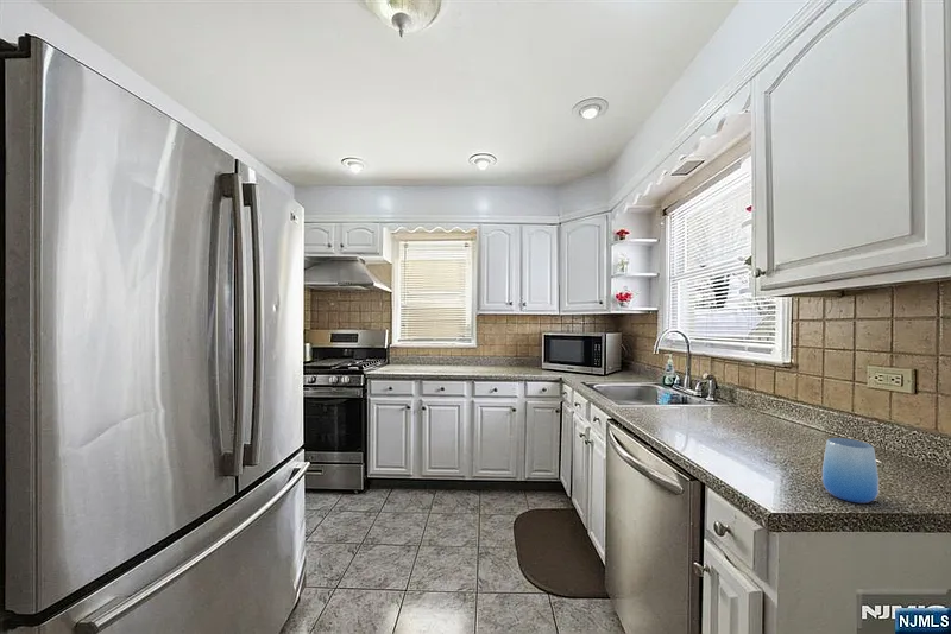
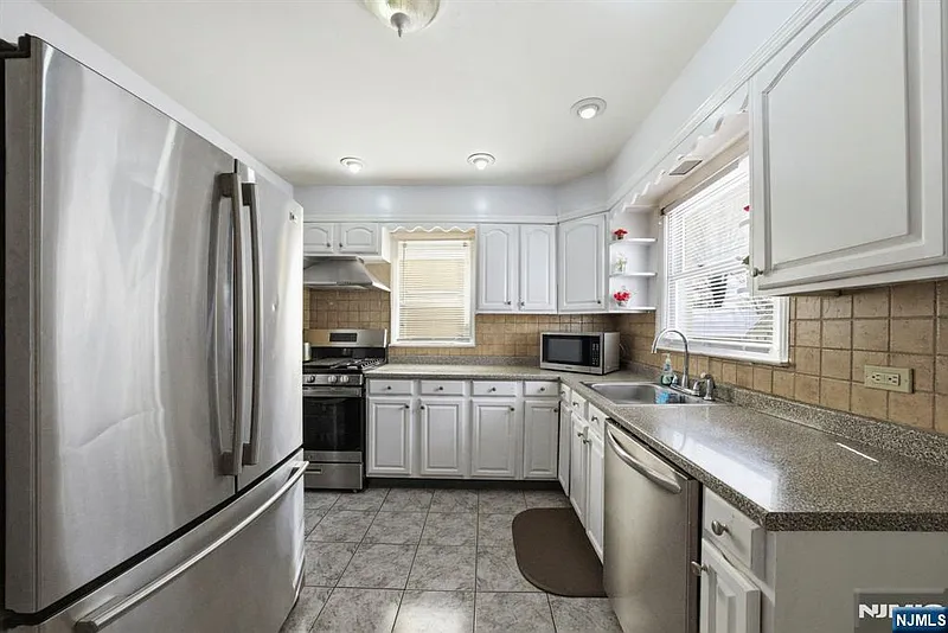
- cup (849, 469)
